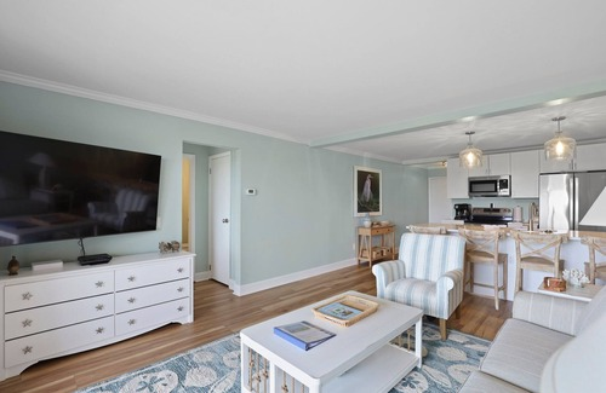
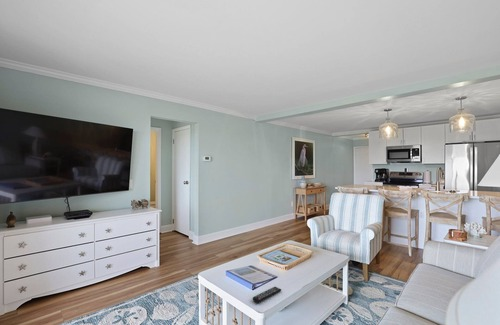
+ remote control (267, 294)
